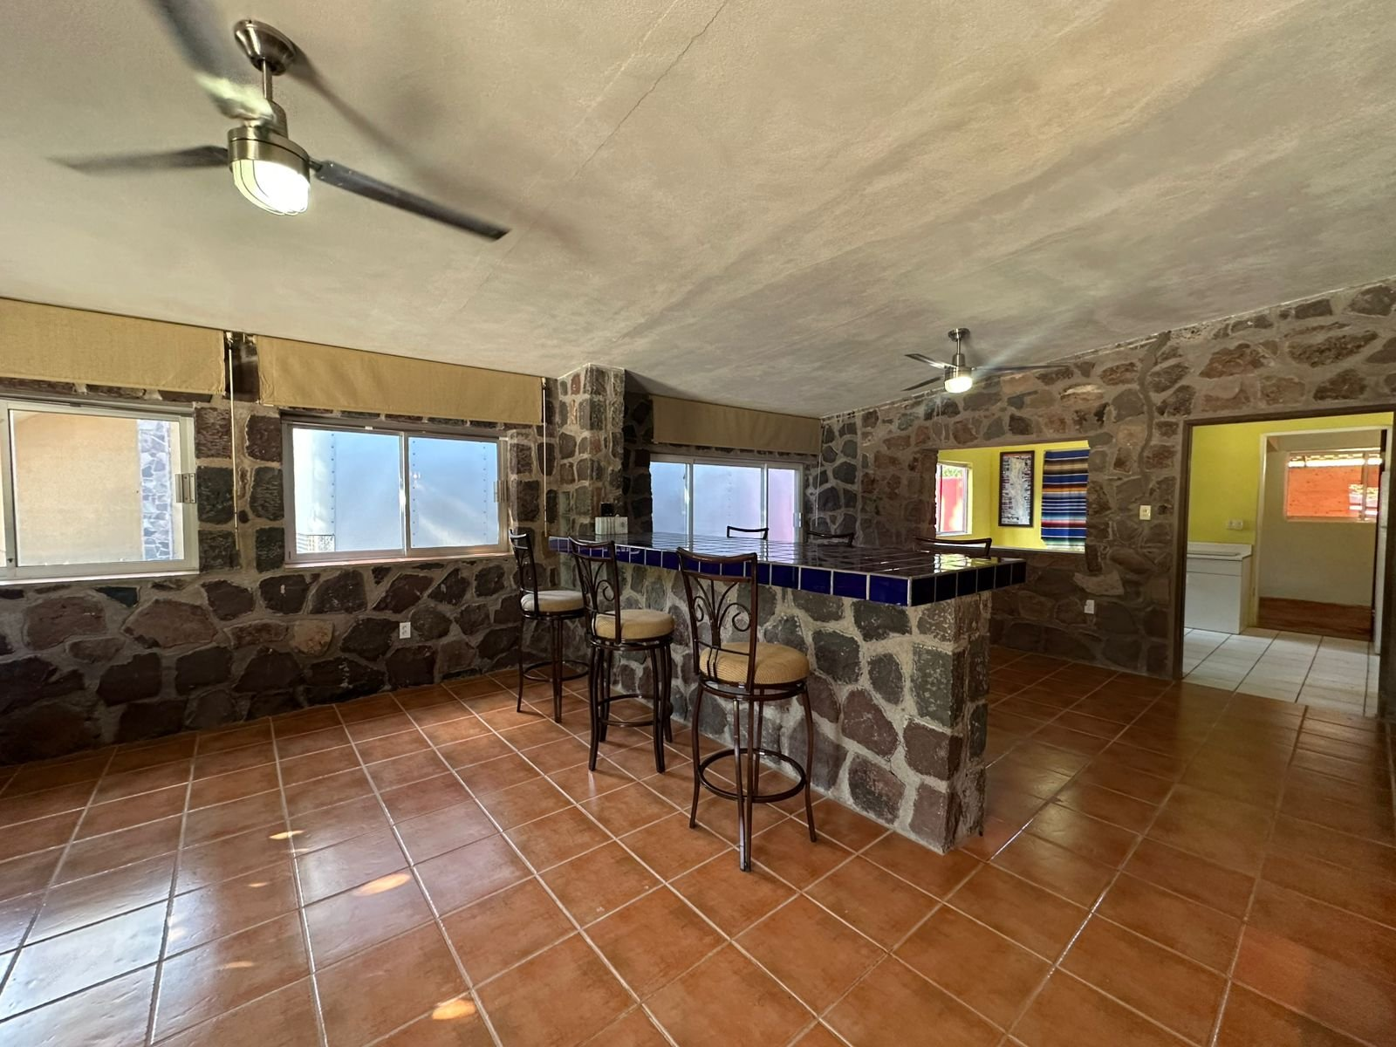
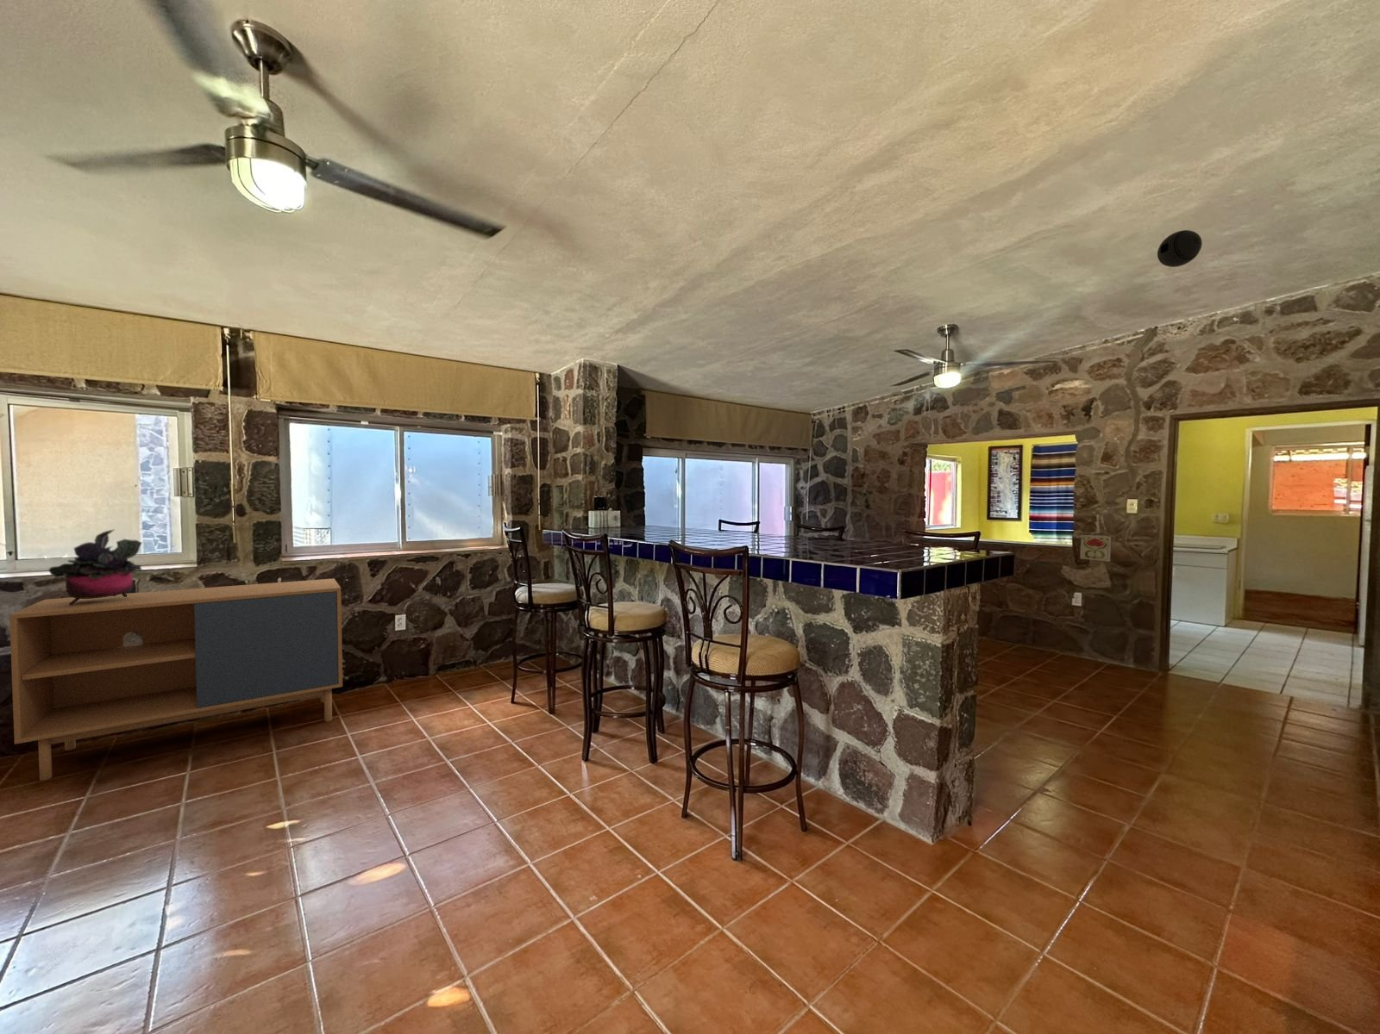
+ potted plant (98, 565)
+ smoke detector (1179, 248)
+ storage cabinet (203, 664)
+ decorative tile (1095, 547)
